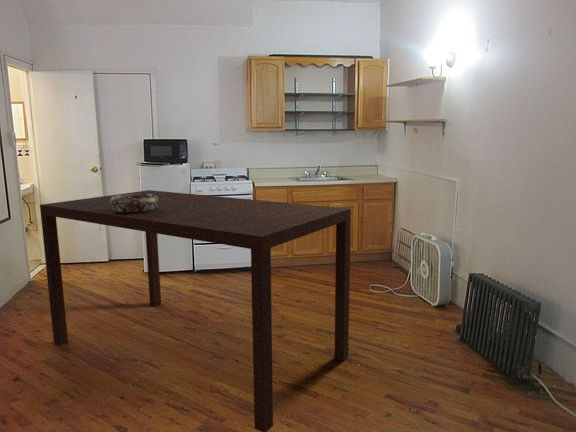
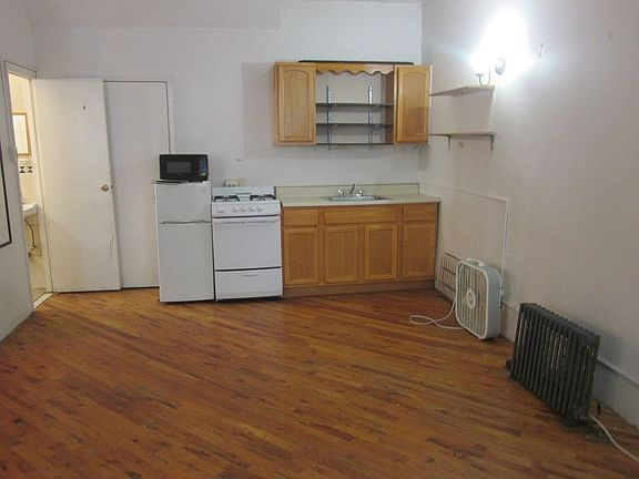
- decorative bowl (134, 202)
- dining table (159, 280)
